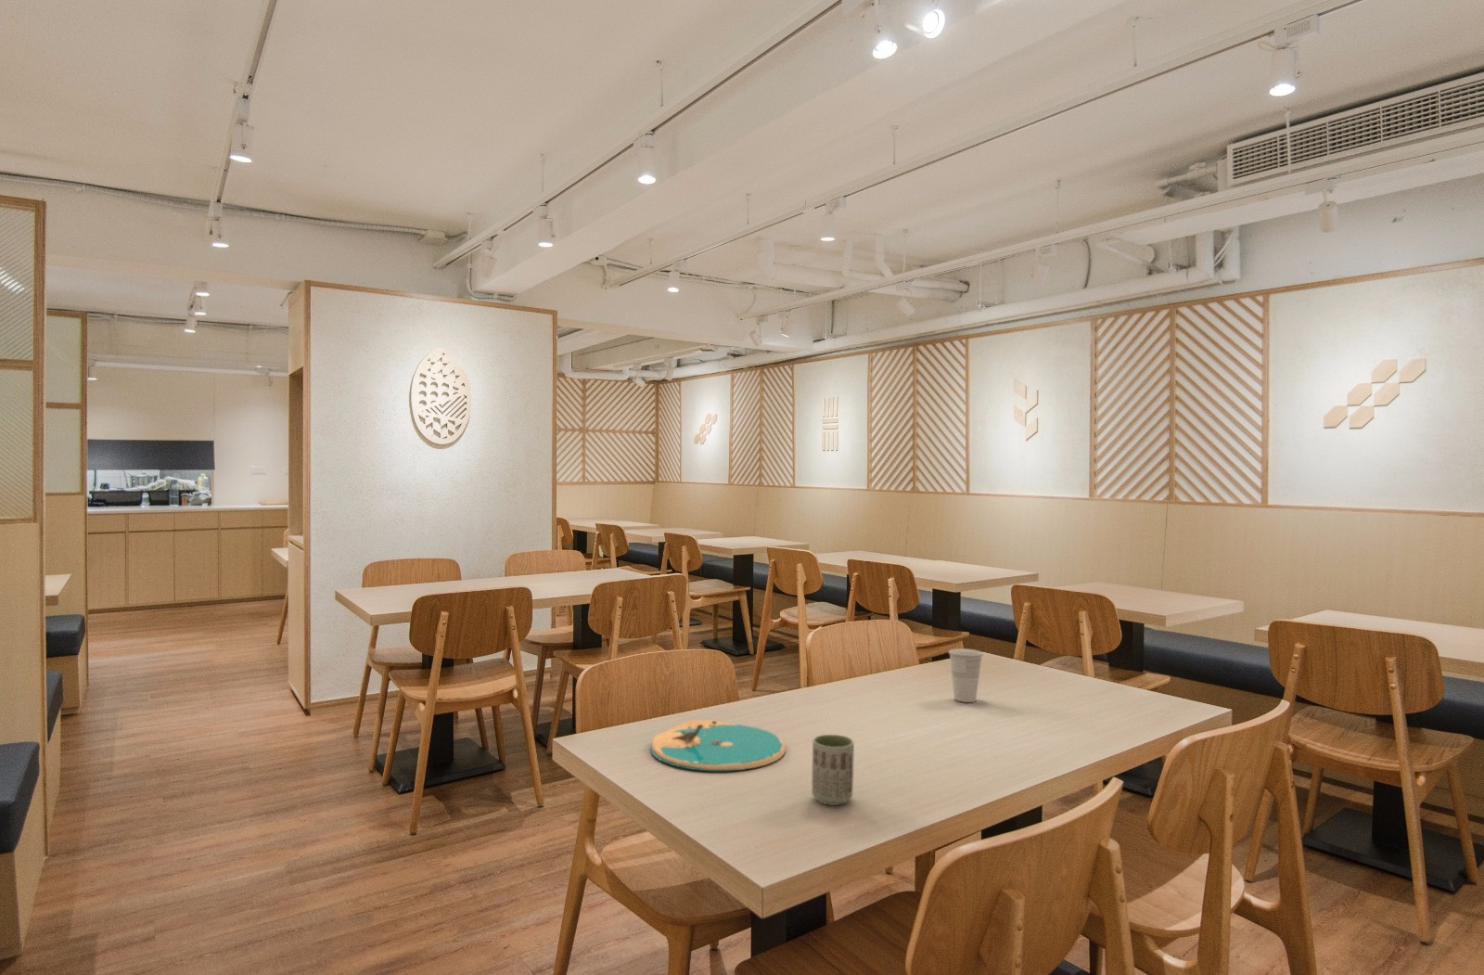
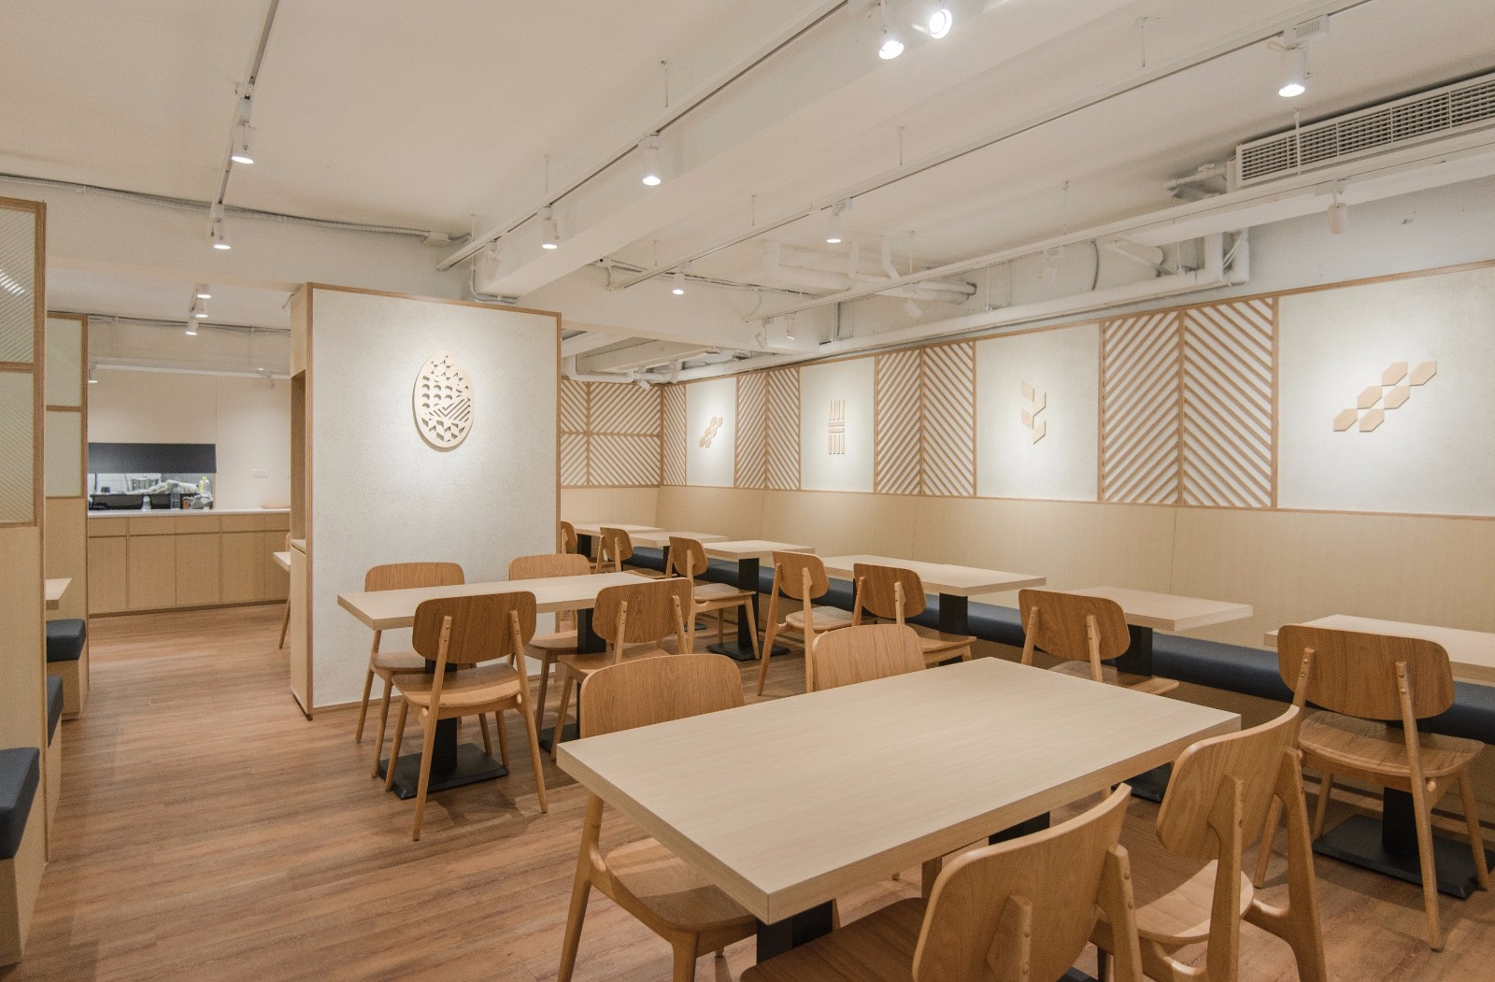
- cup (965, 675)
- cup (832, 769)
- plate (718, 736)
